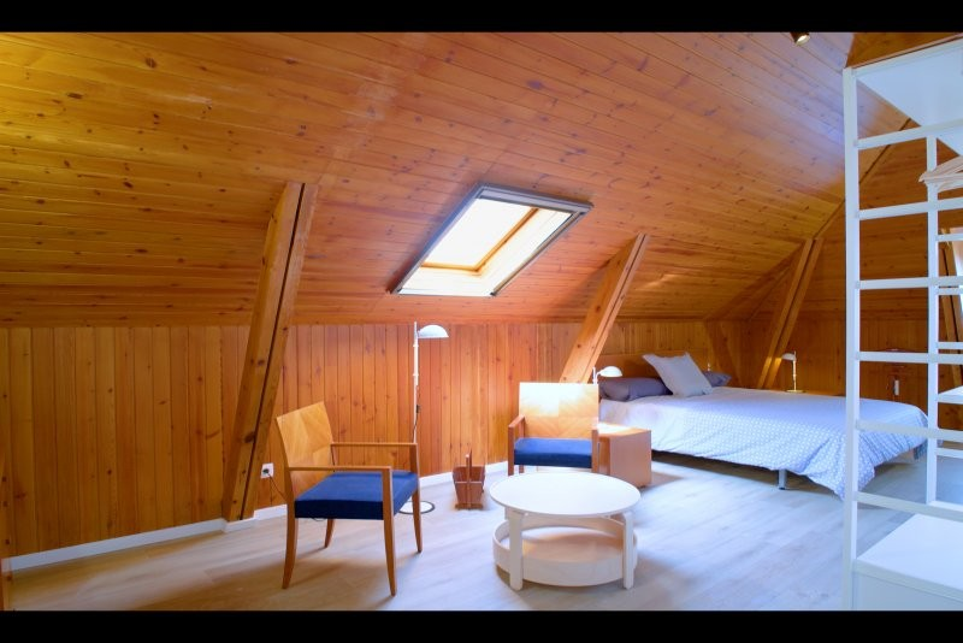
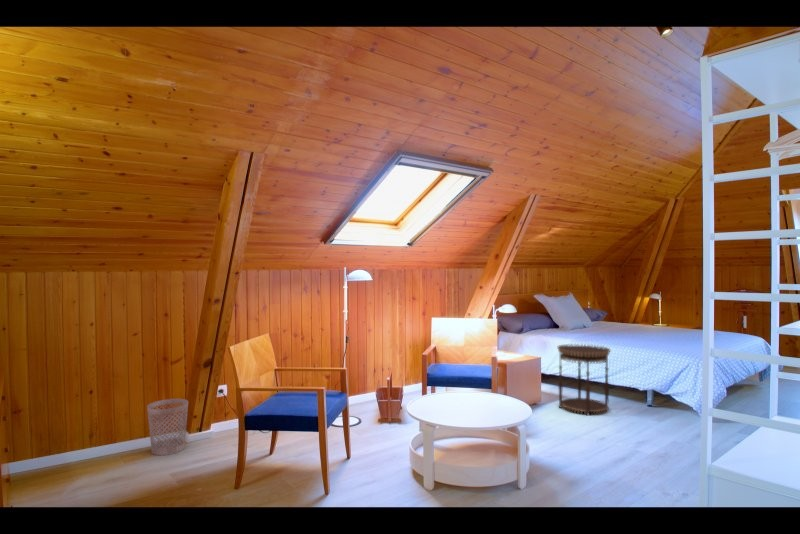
+ side table (581, 378)
+ wastebasket (168, 426)
